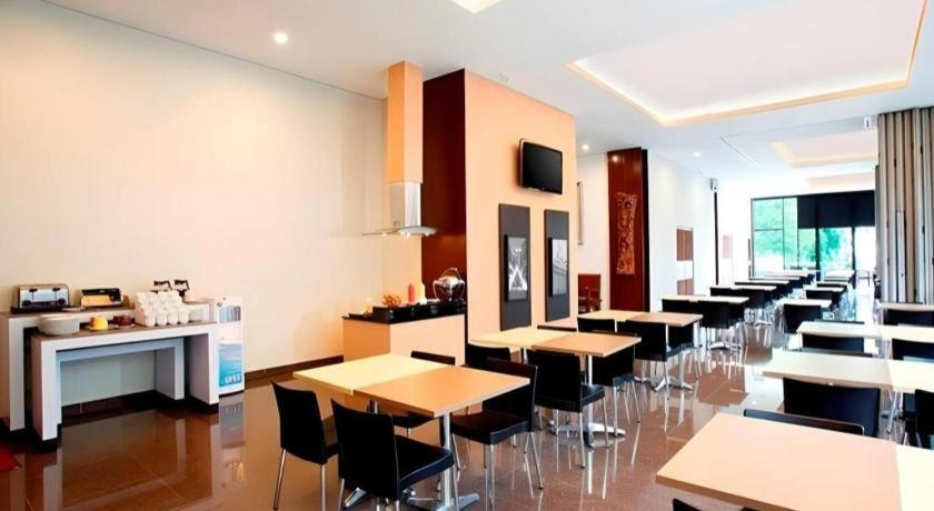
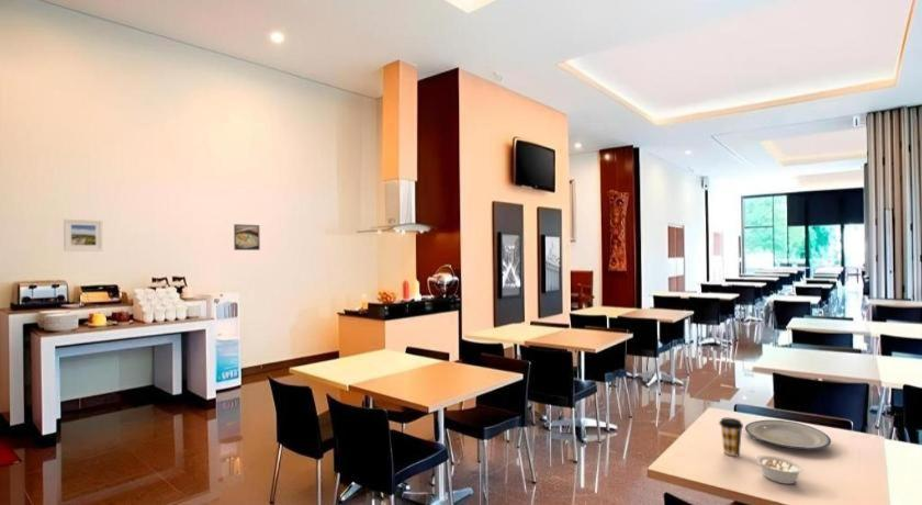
+ legume (780, 469)
+ coffee cup (731, 437)
+ plate (786, 435)
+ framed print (83, 235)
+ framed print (247, 237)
